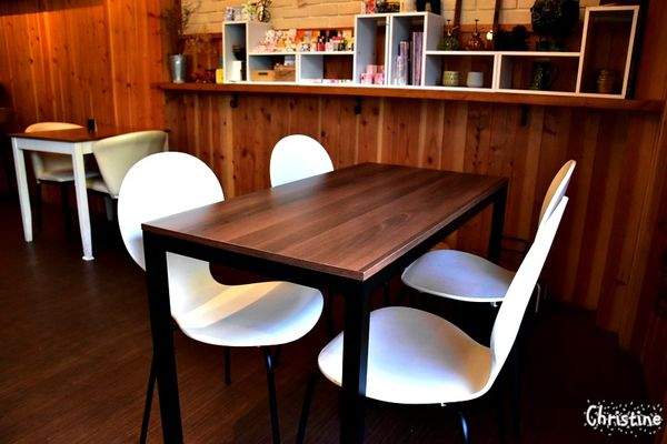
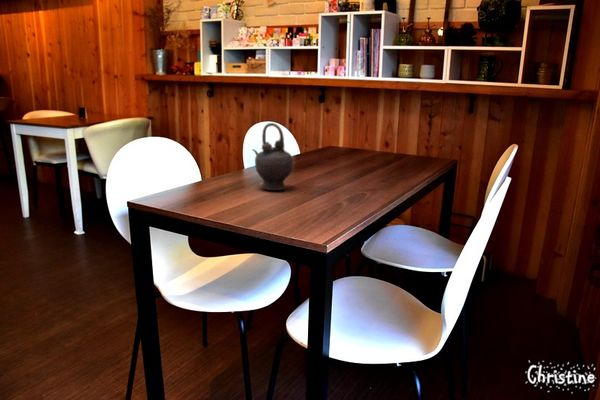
+ teapot (270, 155)
